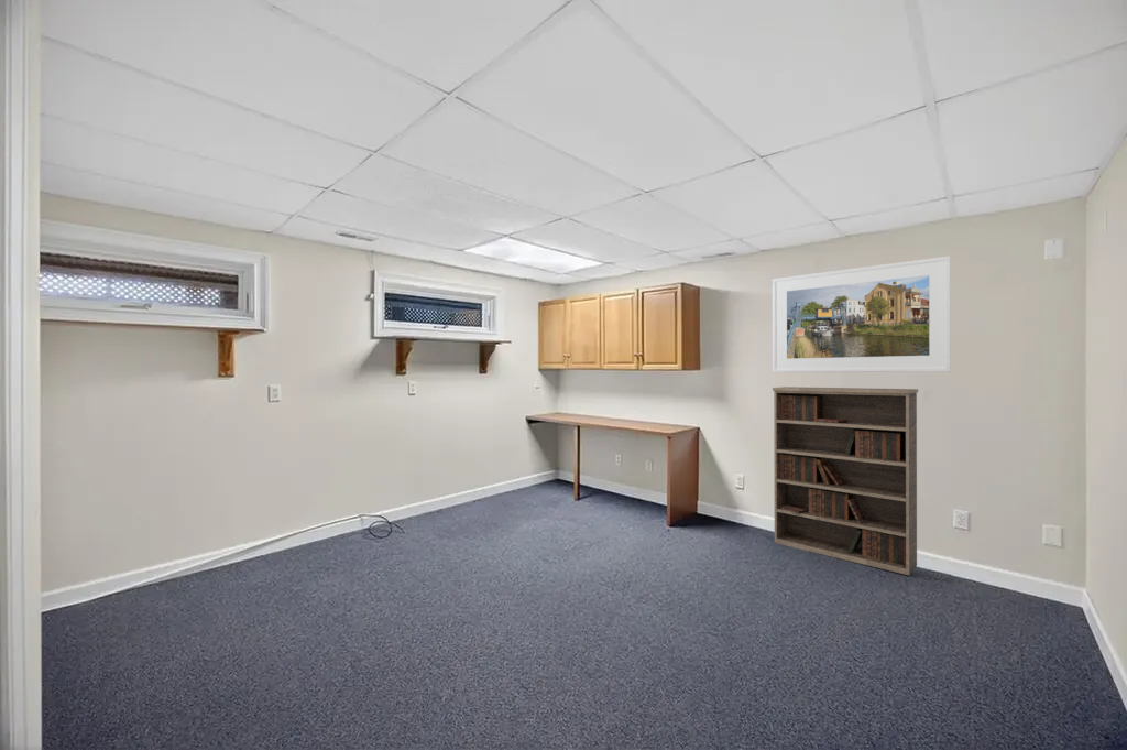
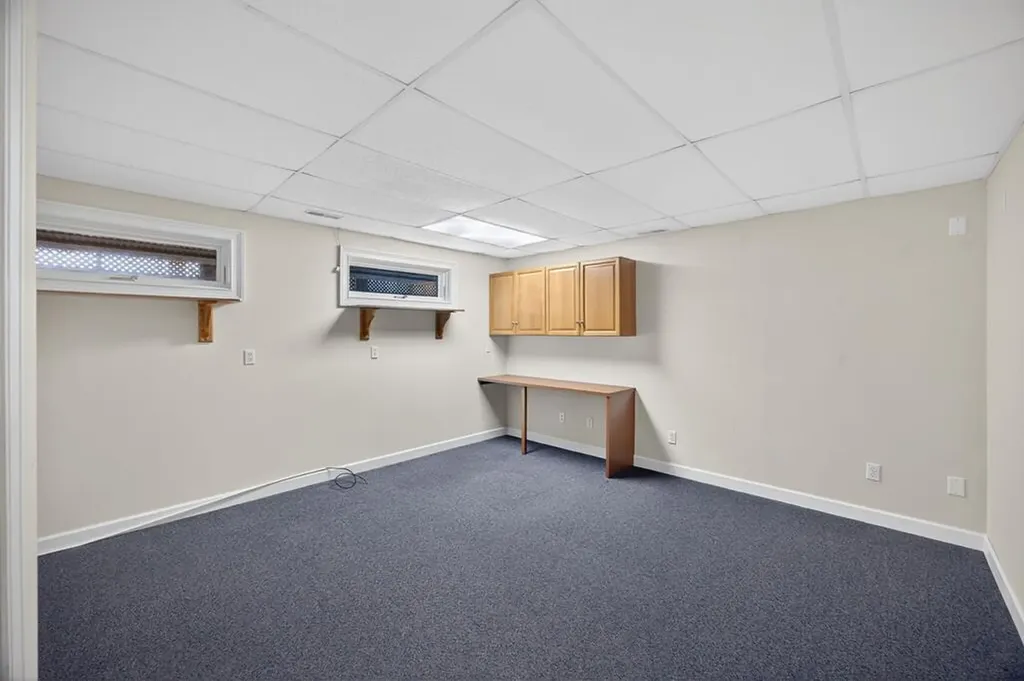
- bookshelf (840, 470)
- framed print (852, 320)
